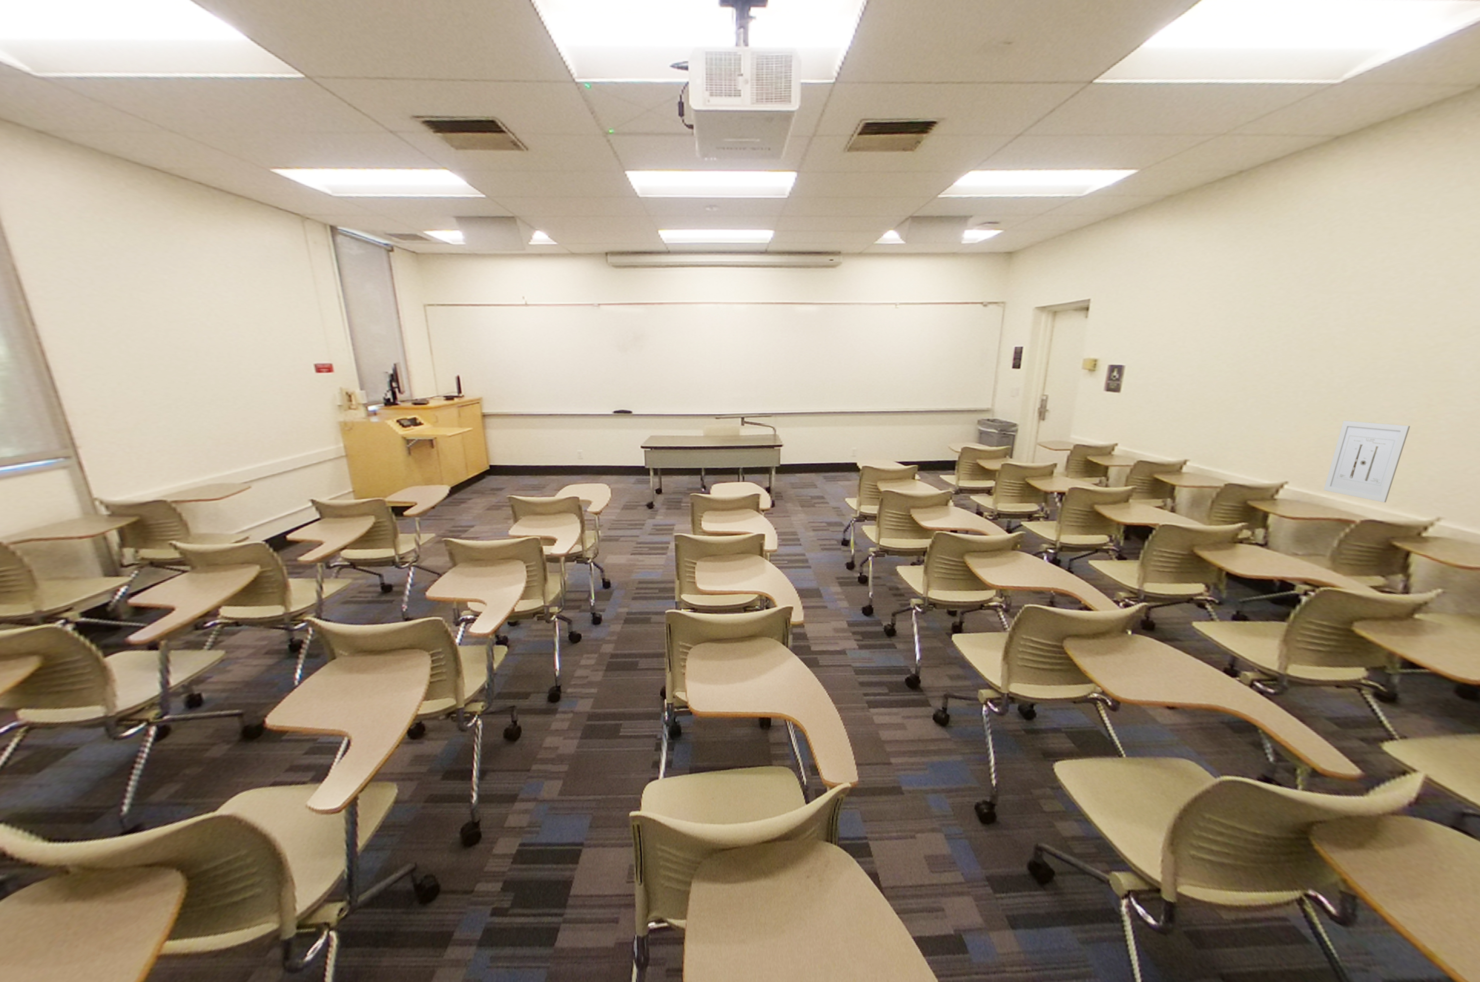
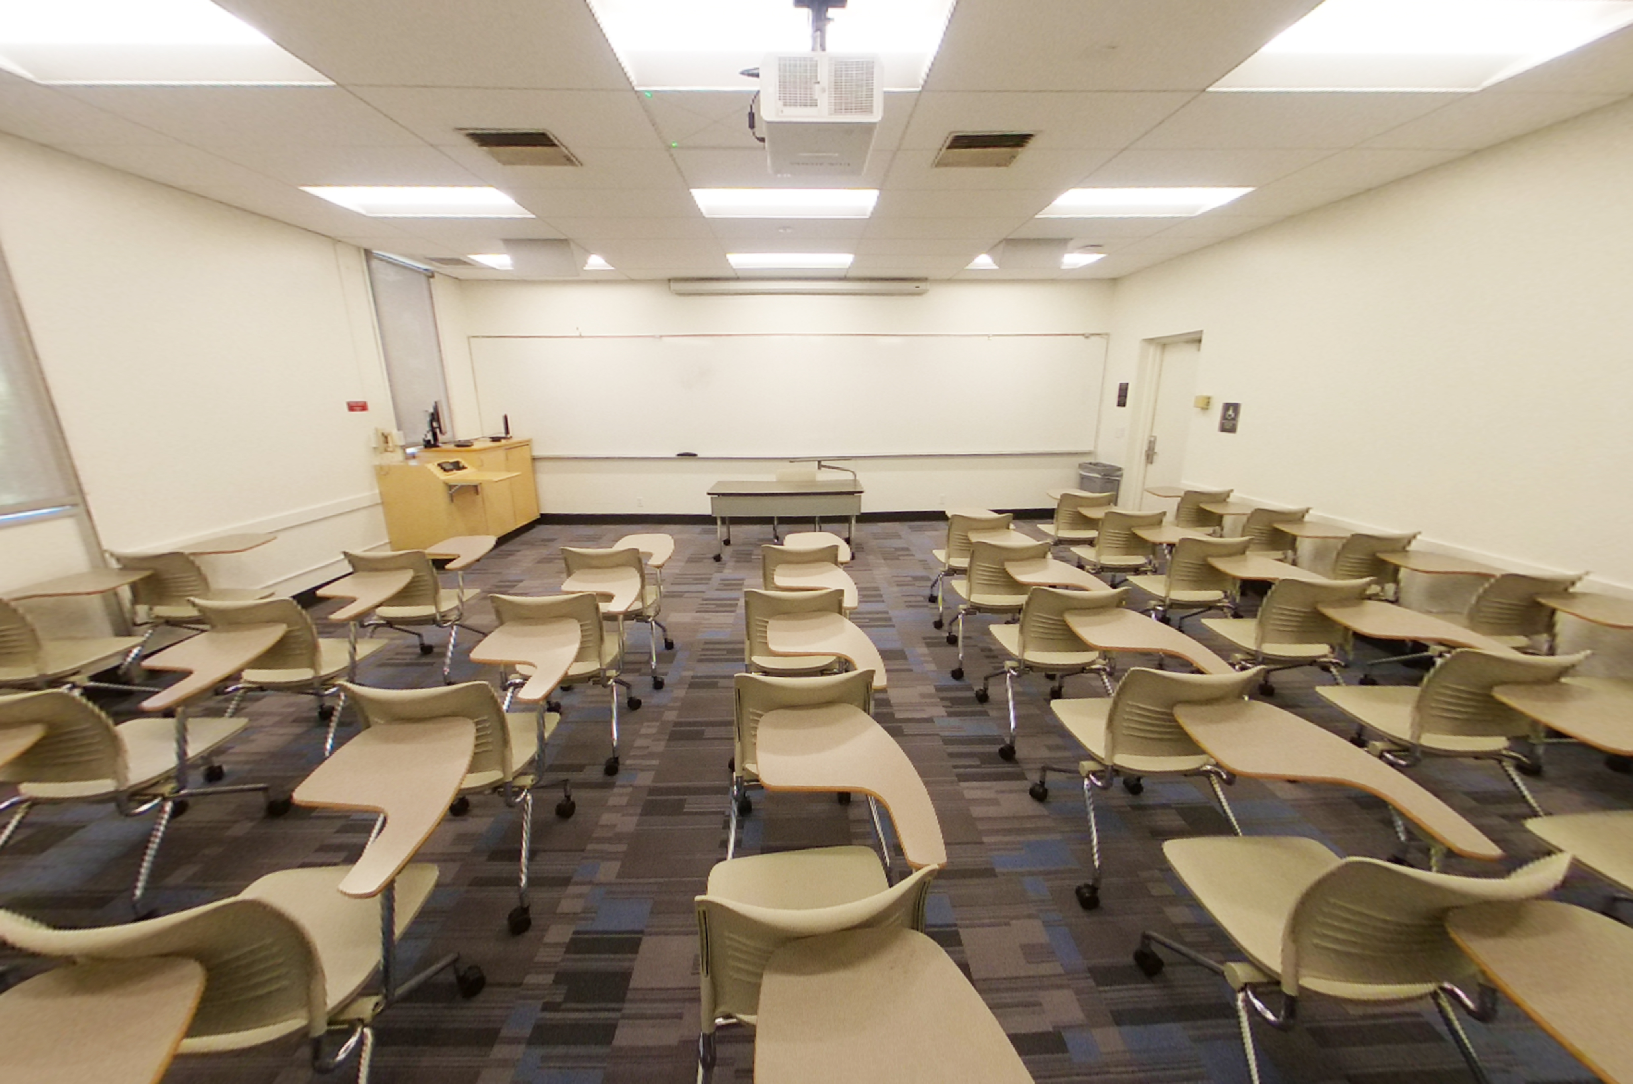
- wall art (1364, 460)
